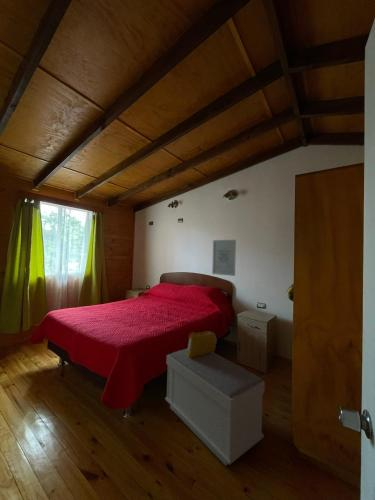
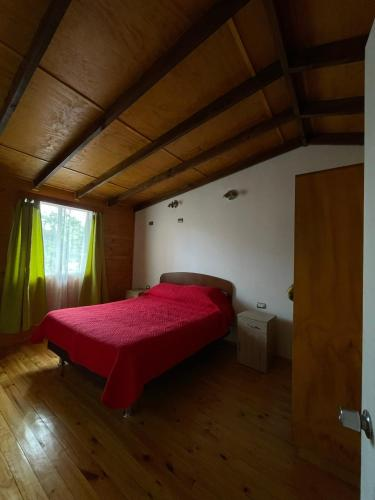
- wall art (223, 257)
- bench (210, 392)
- file folder (202, 342)
